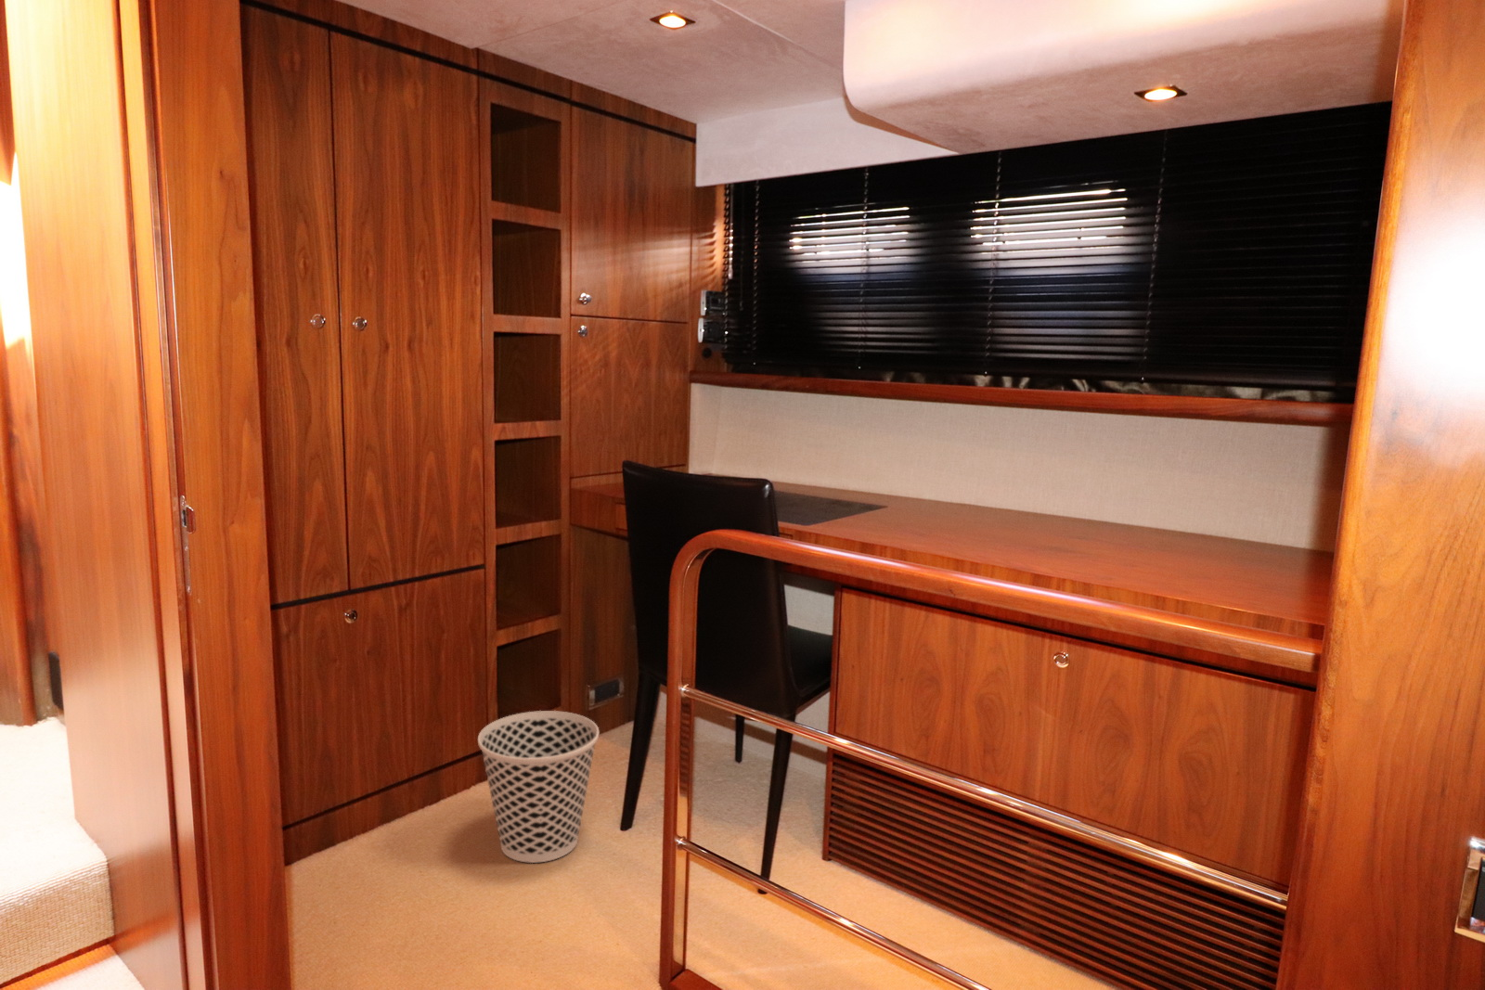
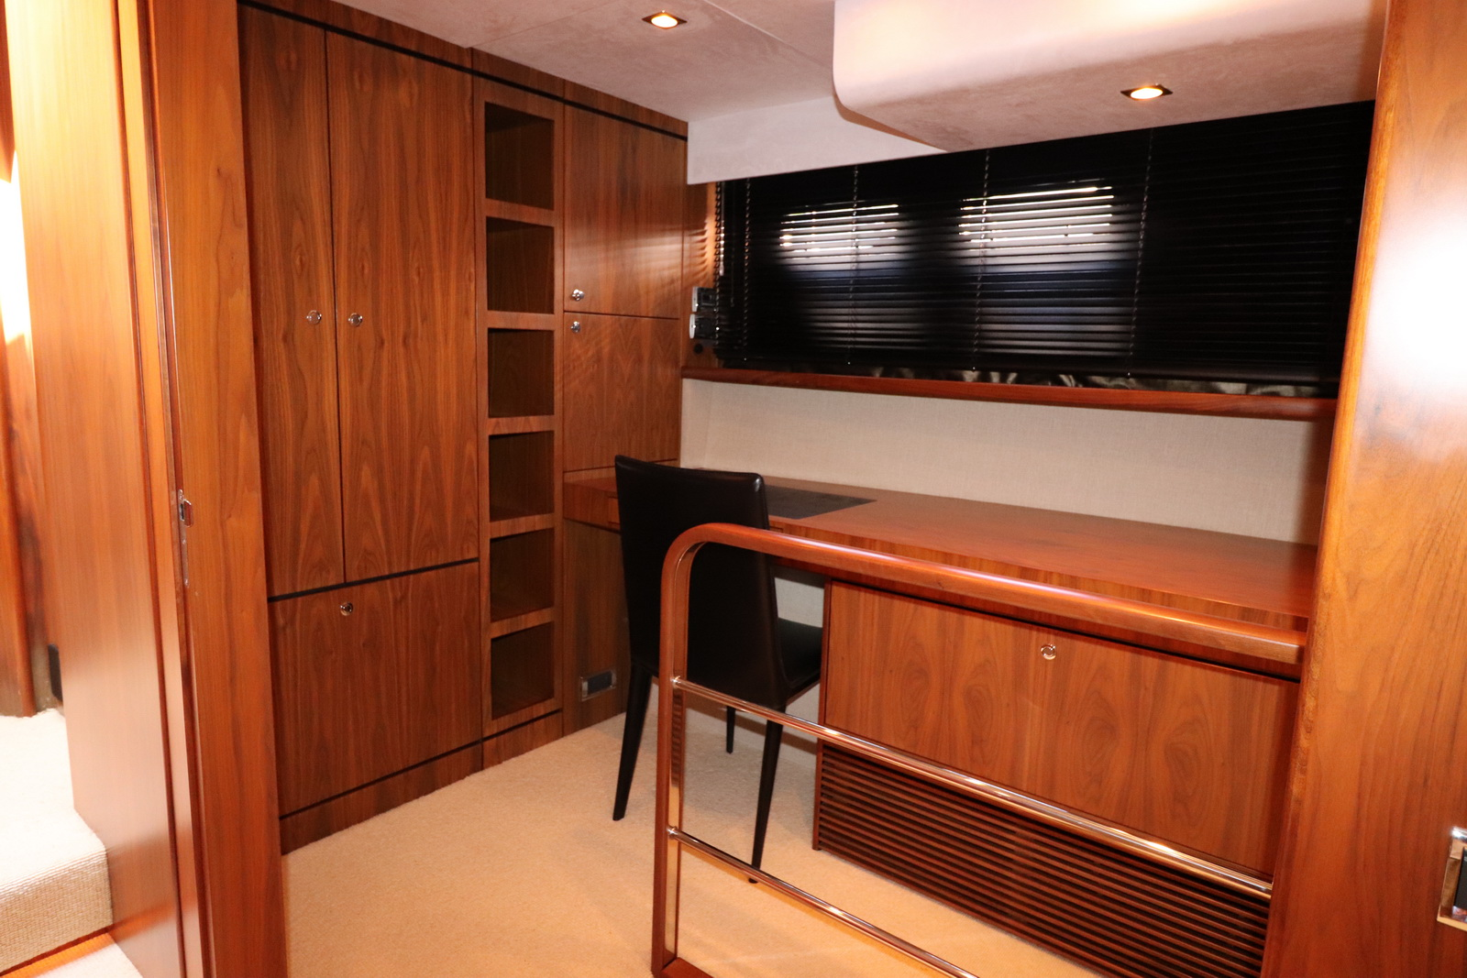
- wastebasket (539, 788)
